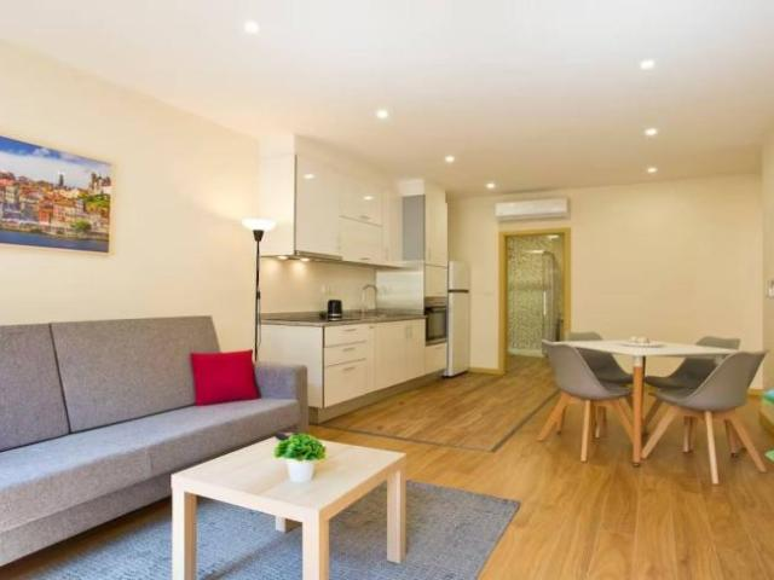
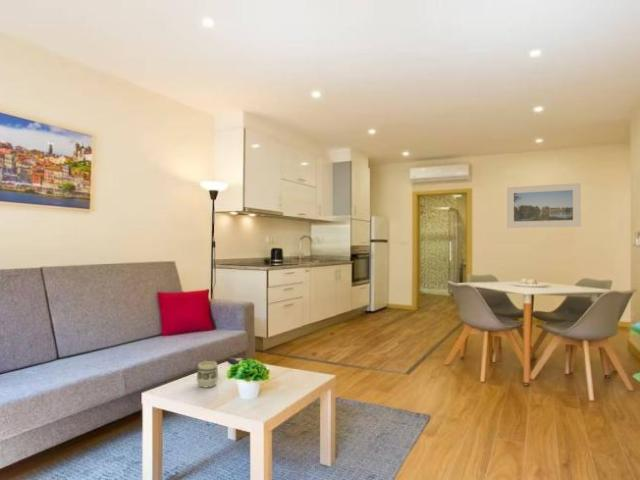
+ cup (207, 374)
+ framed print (542, 206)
